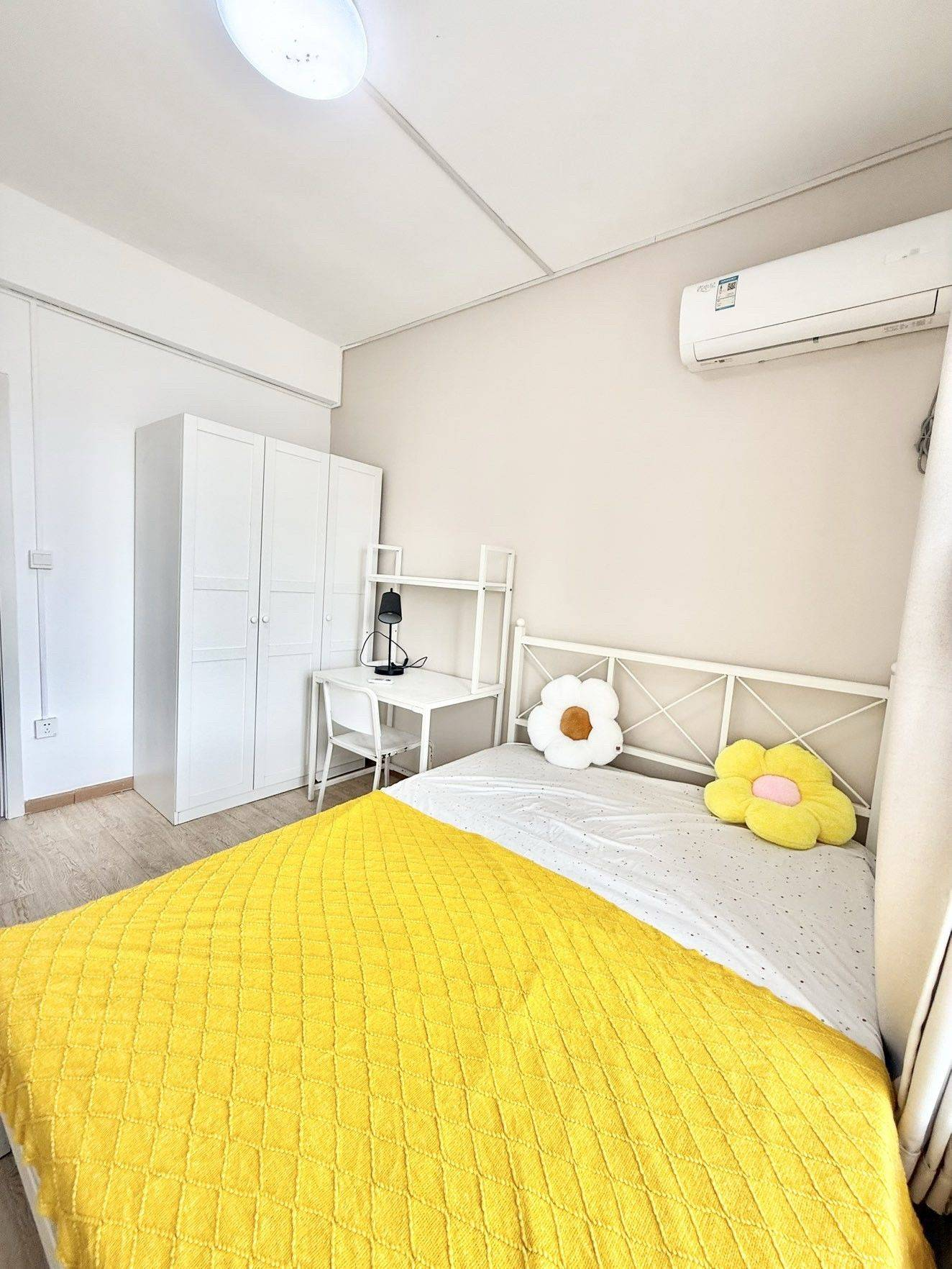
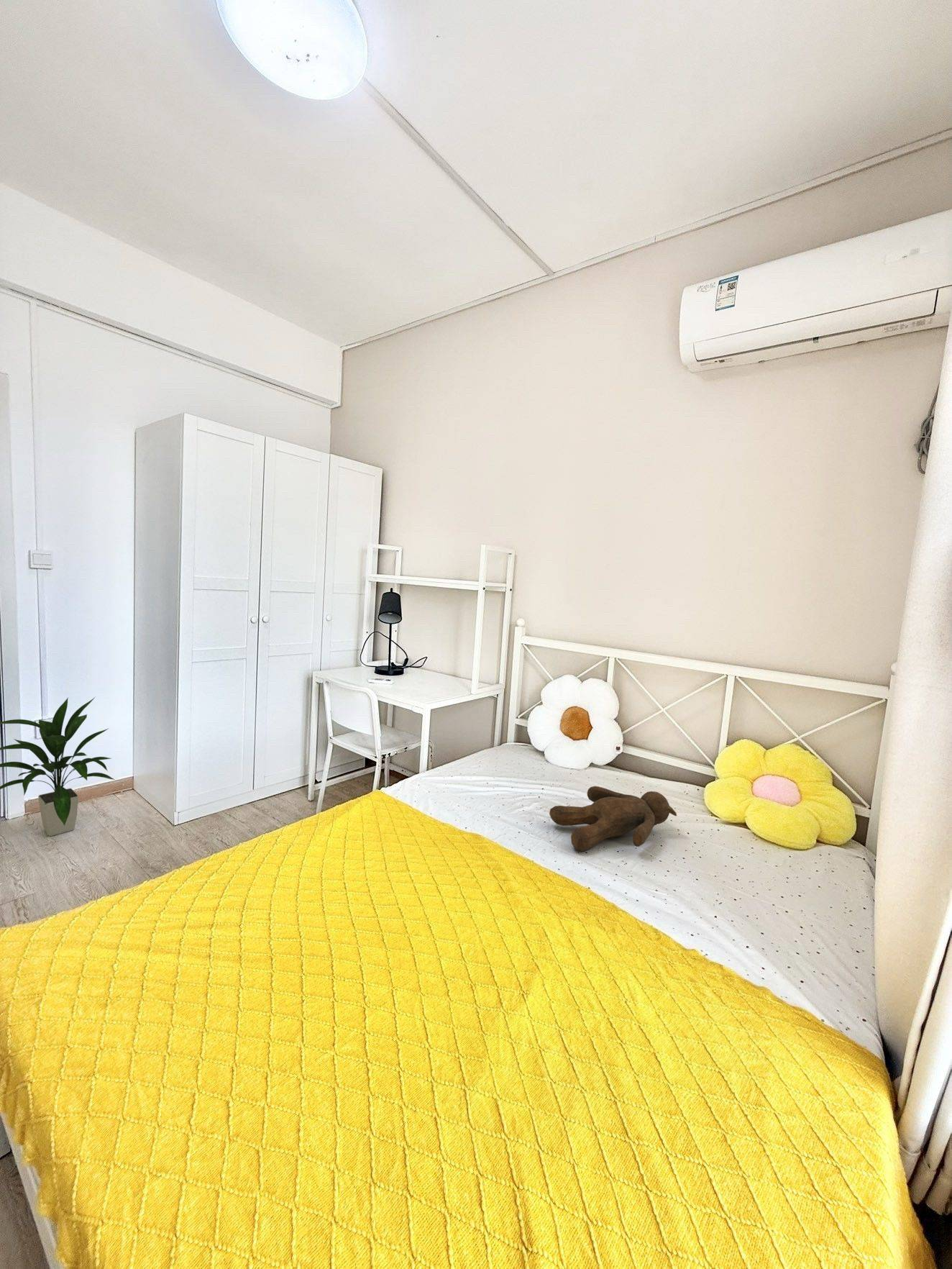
+ indoor plant (55, 767)
+ teddy bear (615, 814)
